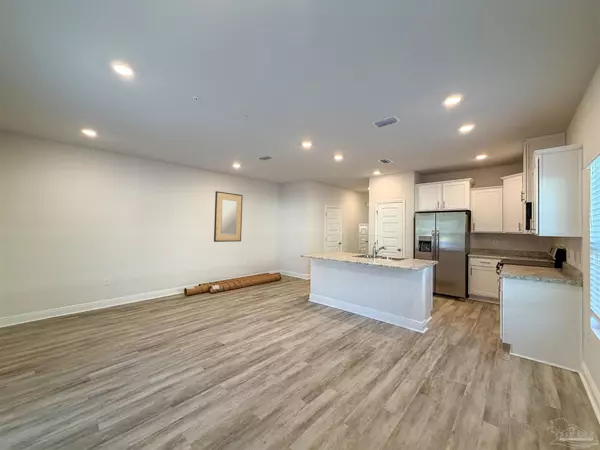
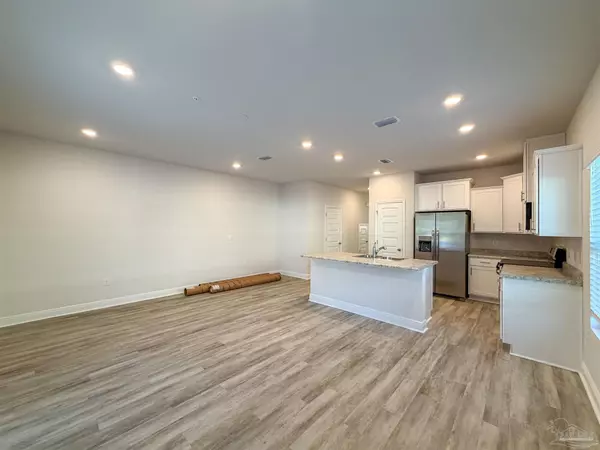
- home mirror (228, 217)
